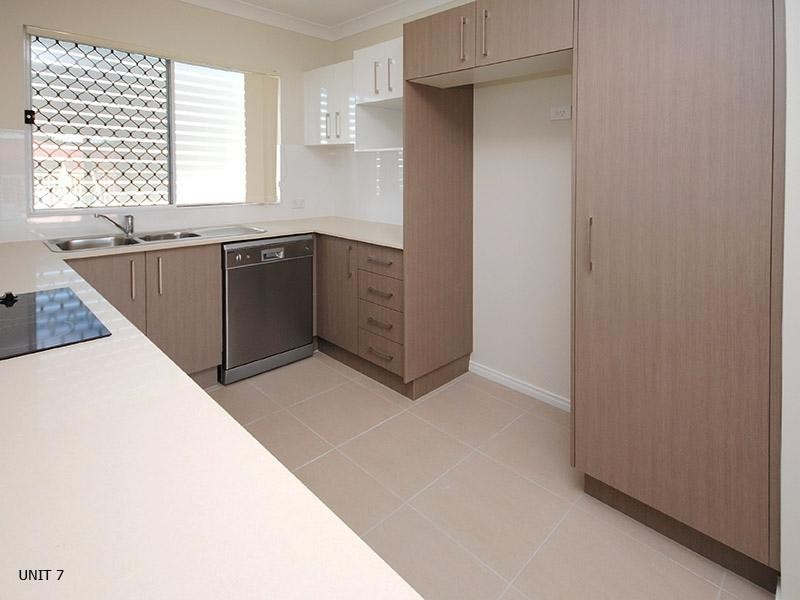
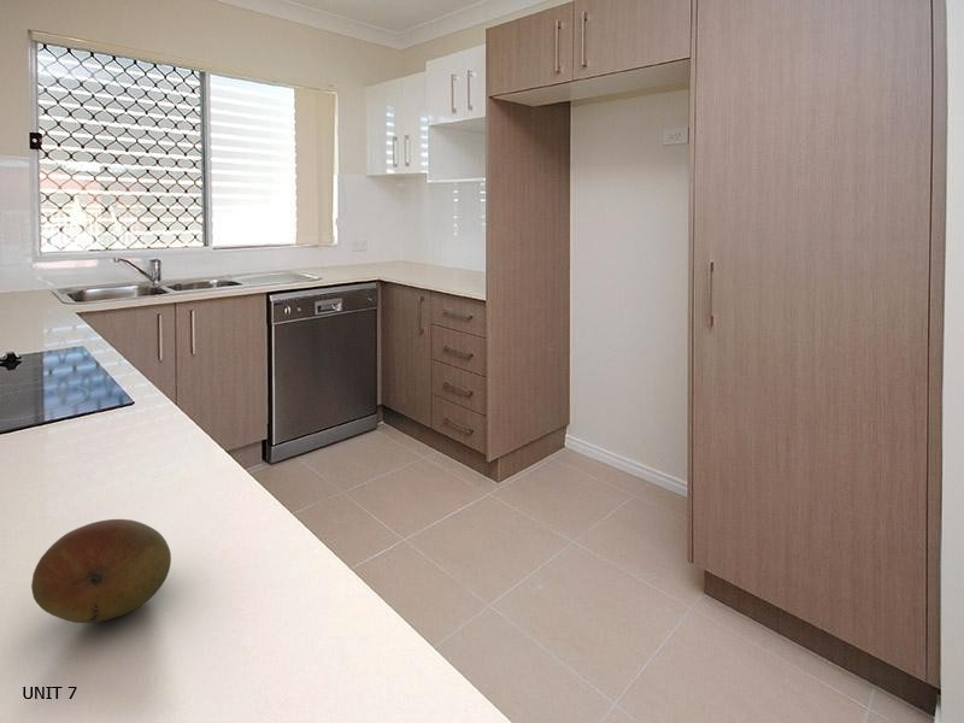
+ fruit (106, 565)
